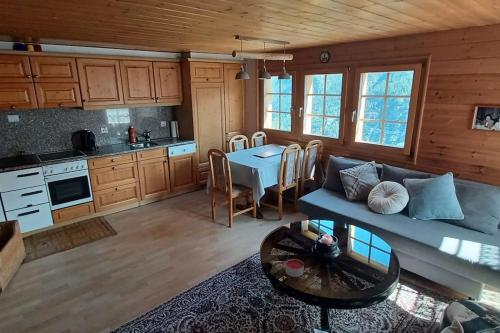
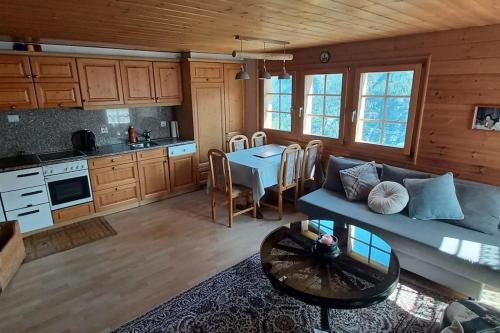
- candle (294, 267)
